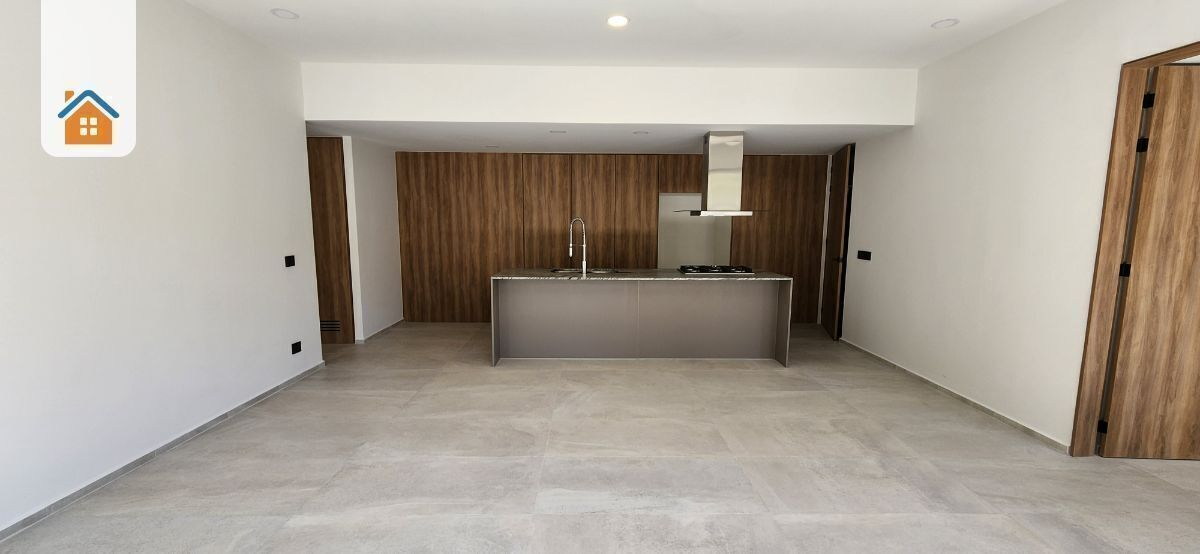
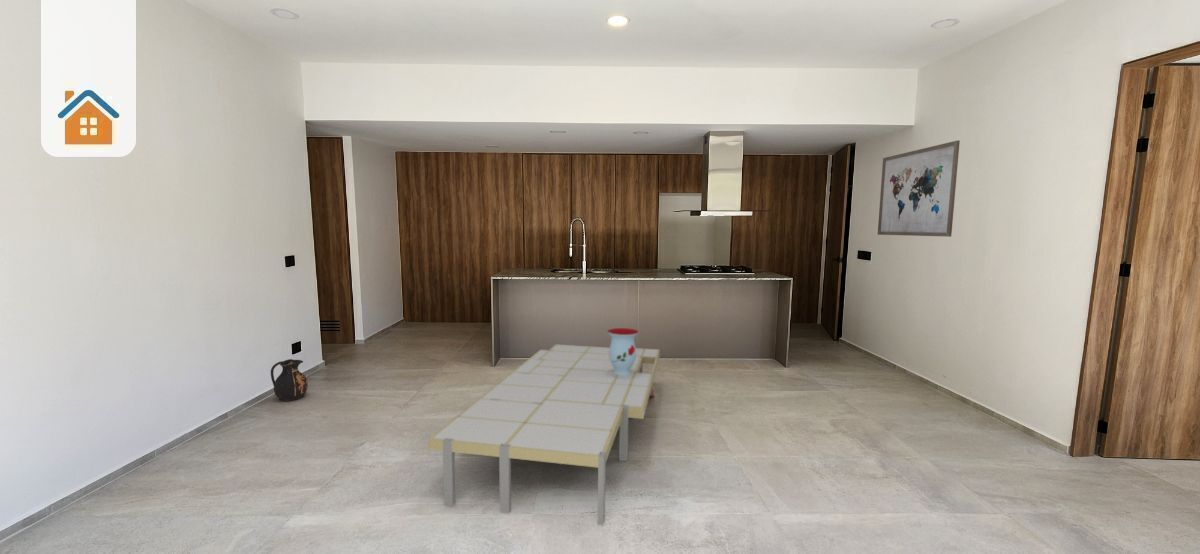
+ ceramic jug (290, 379)
+ wall art (913, 193)
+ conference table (575, 405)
+ vase (622, 351)
